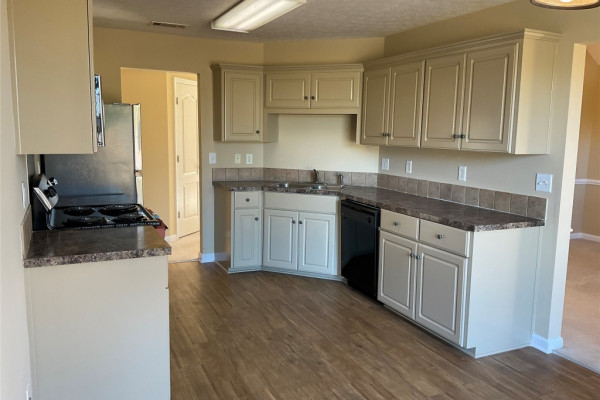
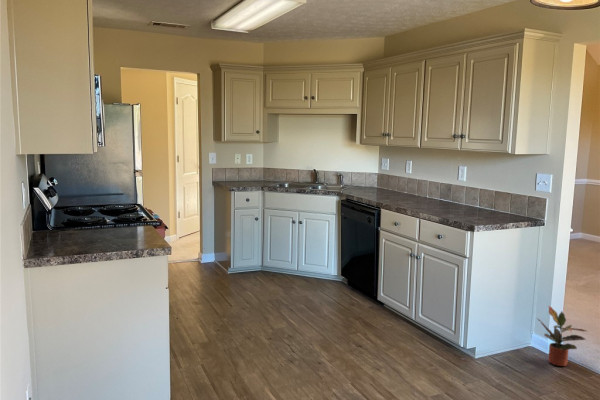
+ potted plant (561, 338)
